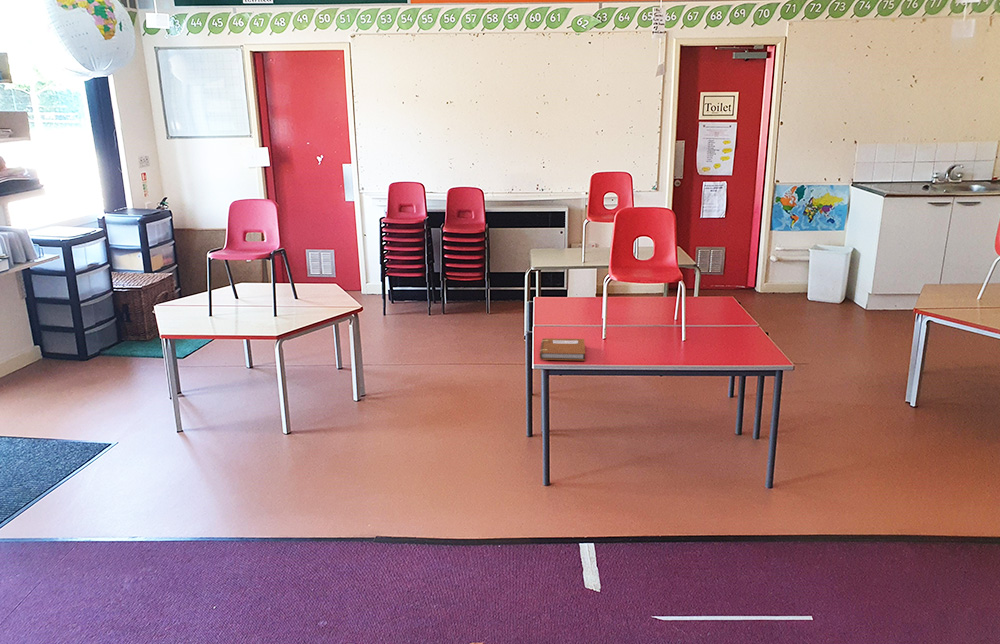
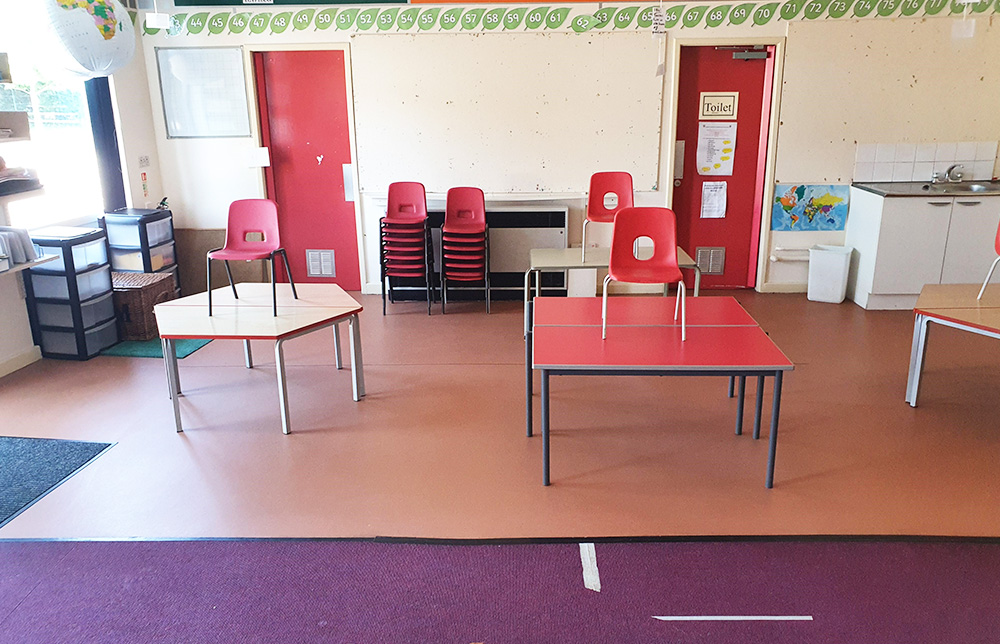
- notebook (562, 348)
